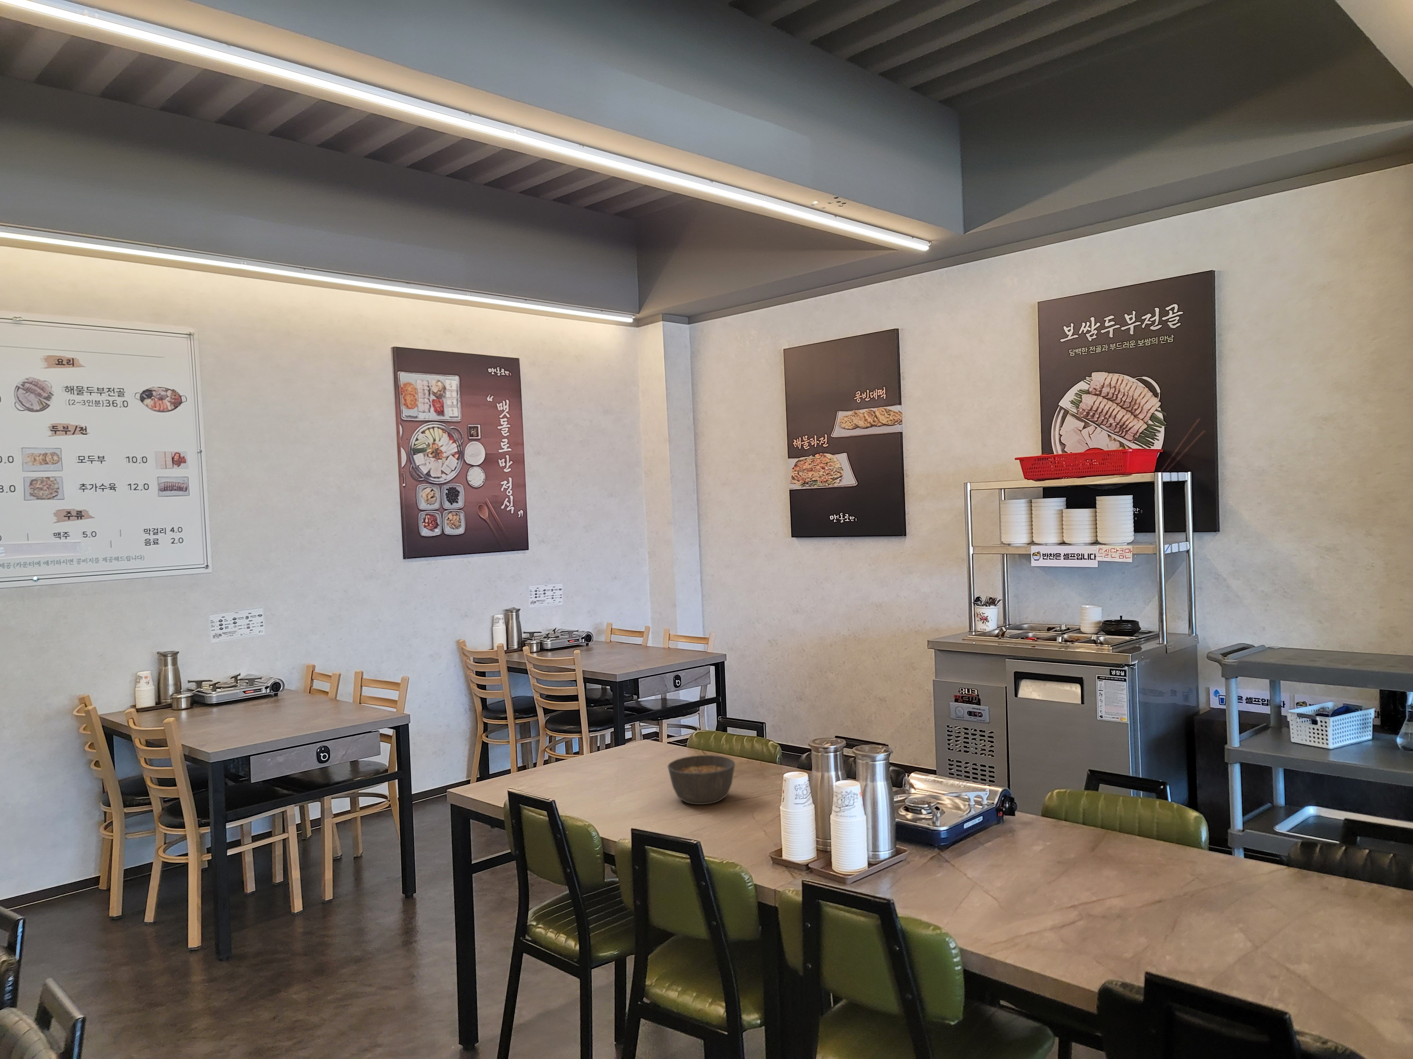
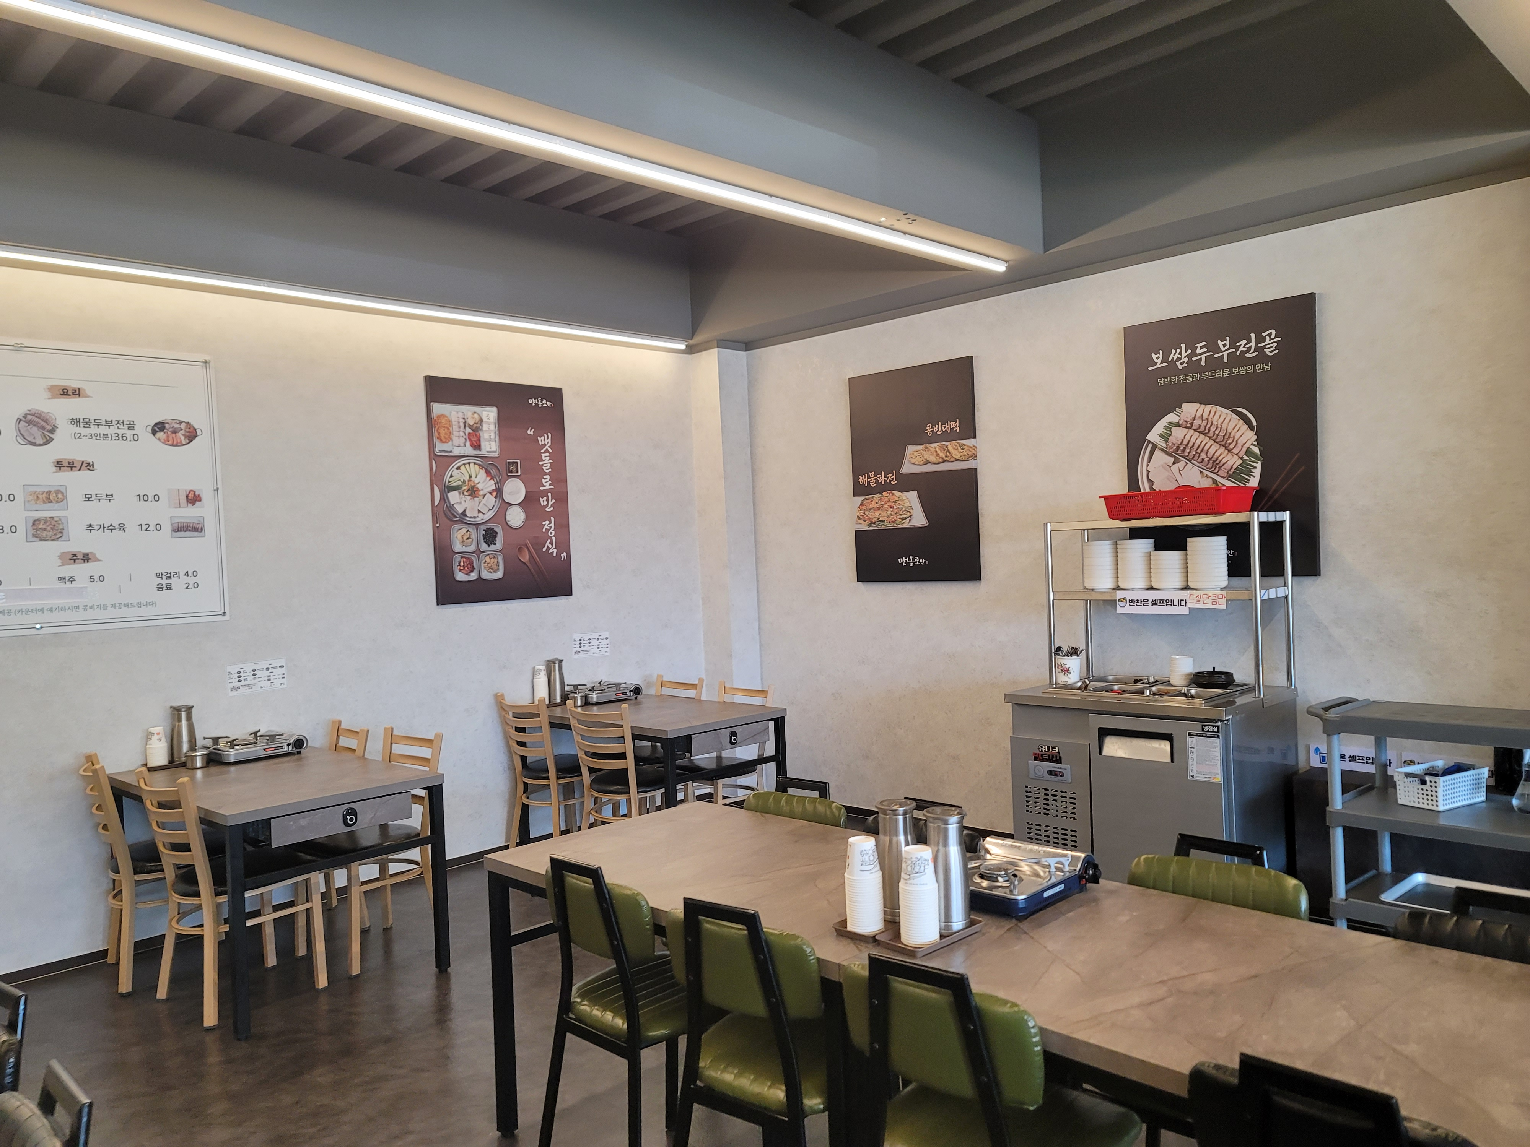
- soup bowl (702, 781)
